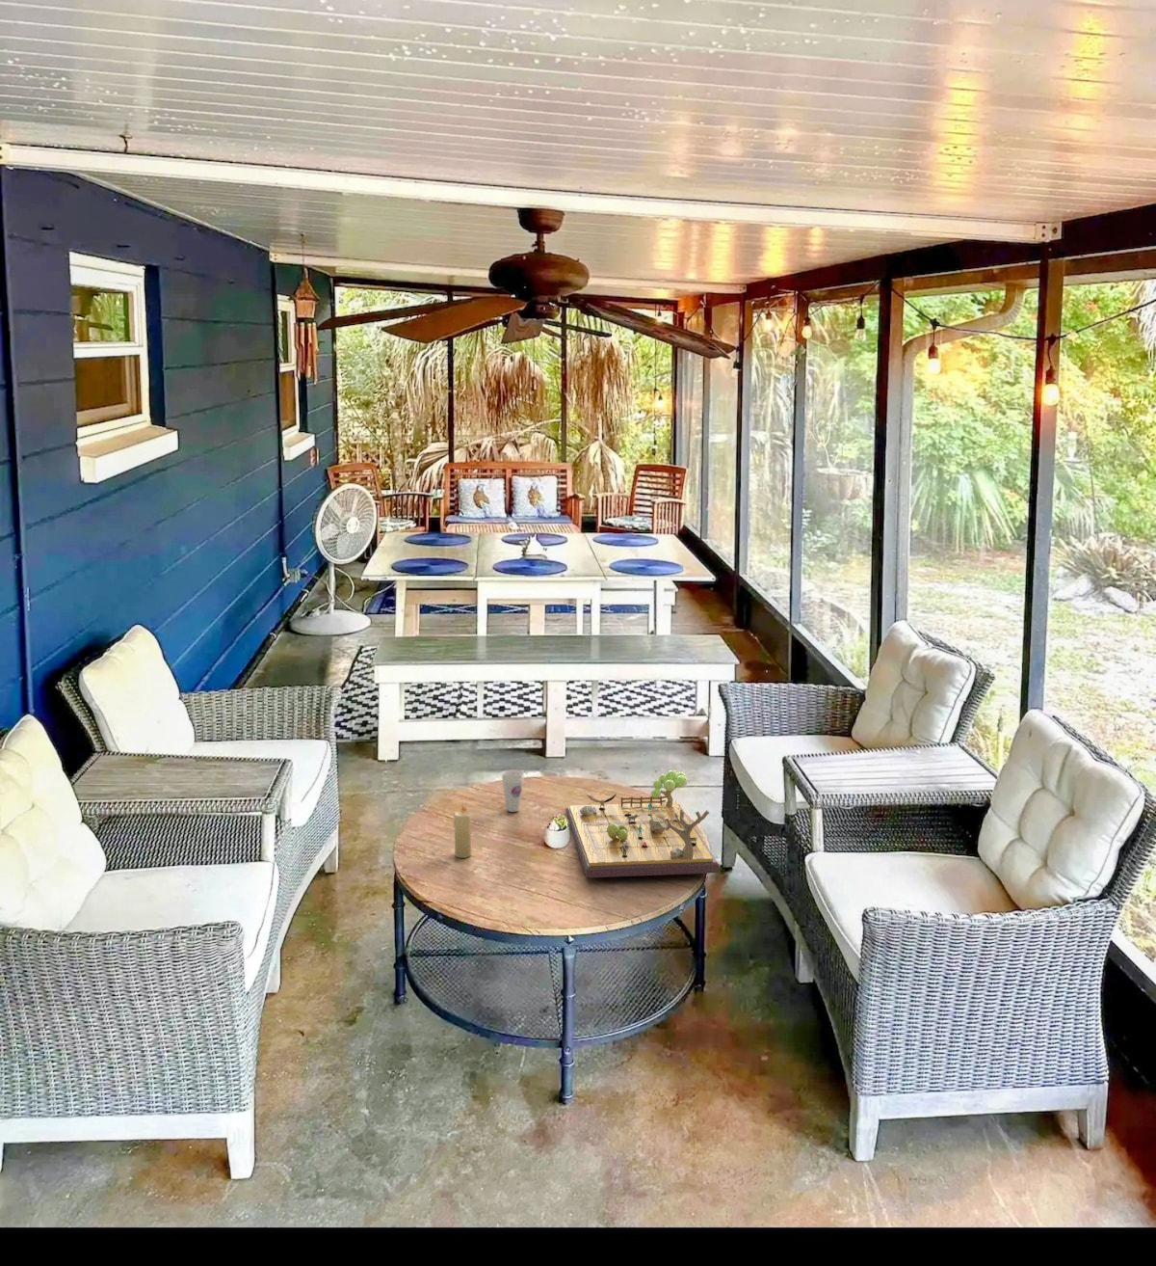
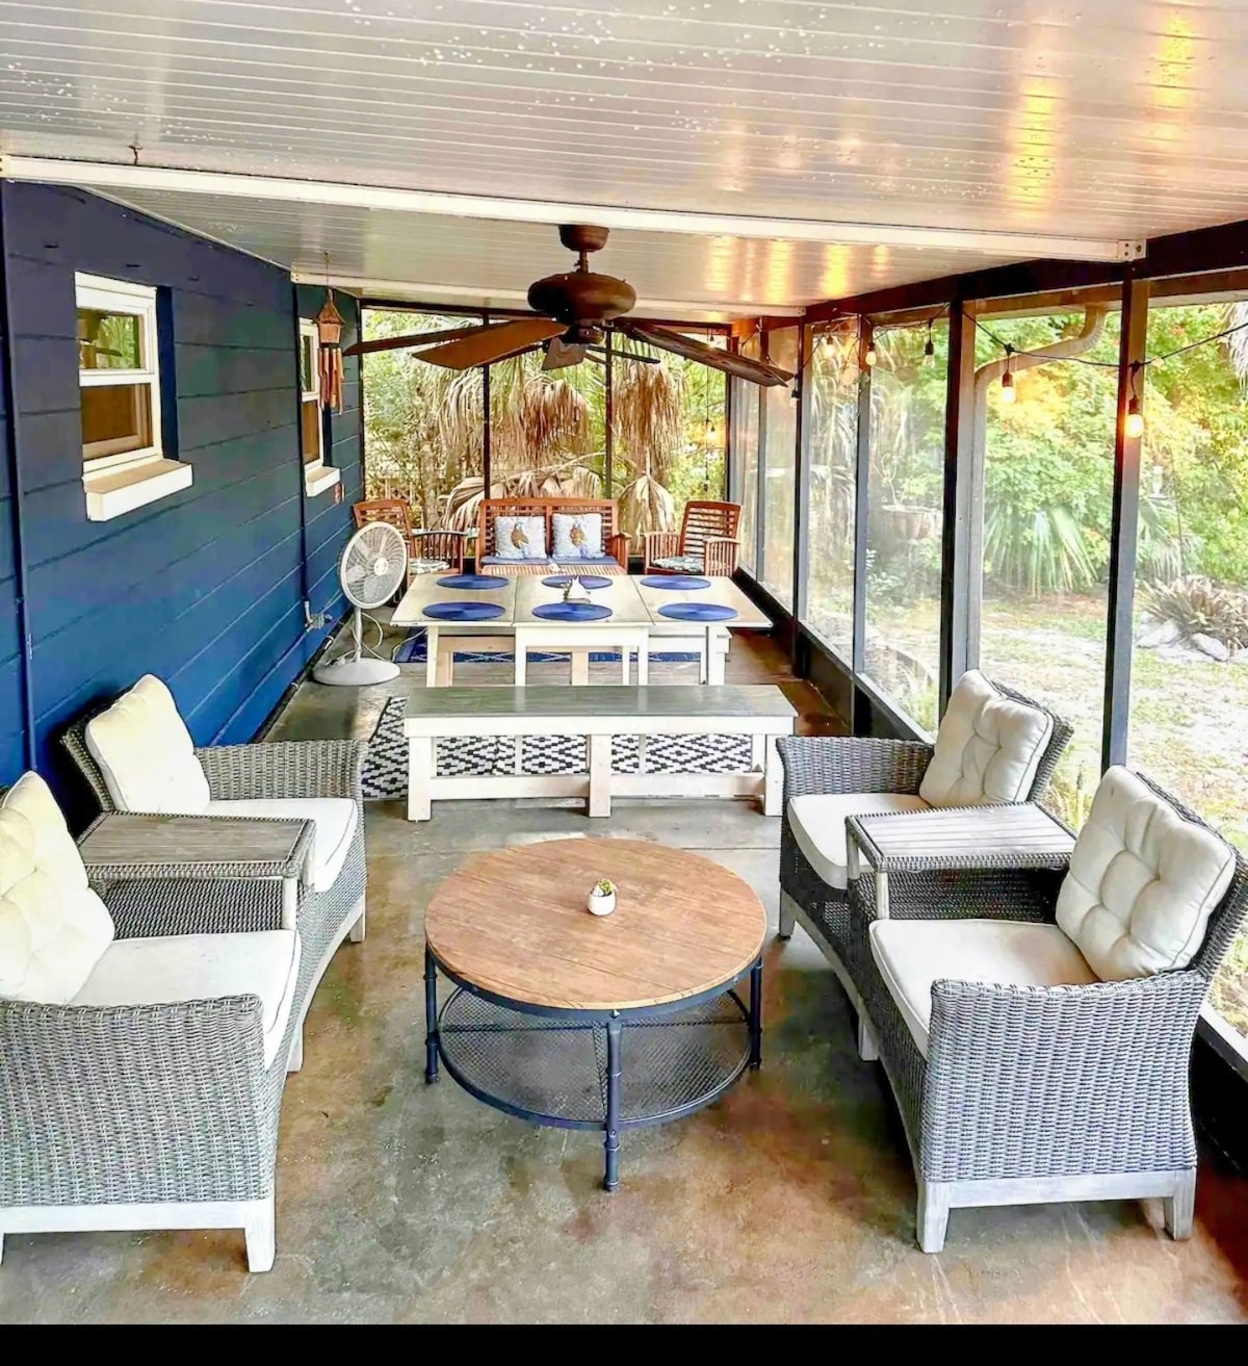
- cup (512, 791)
- candle (463, 829)
- gameboard (639, 816)
